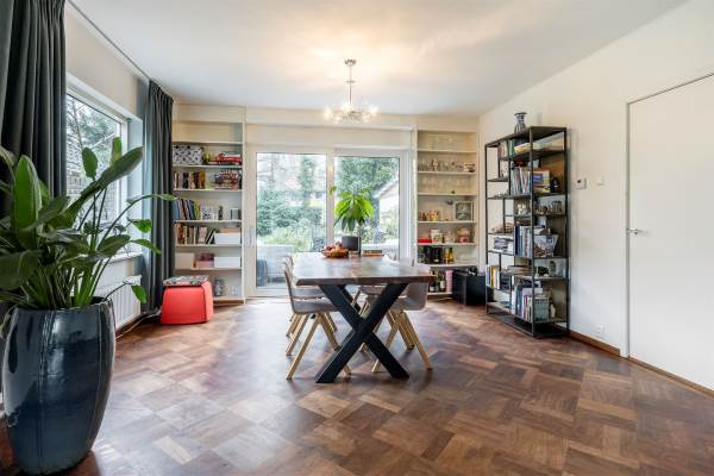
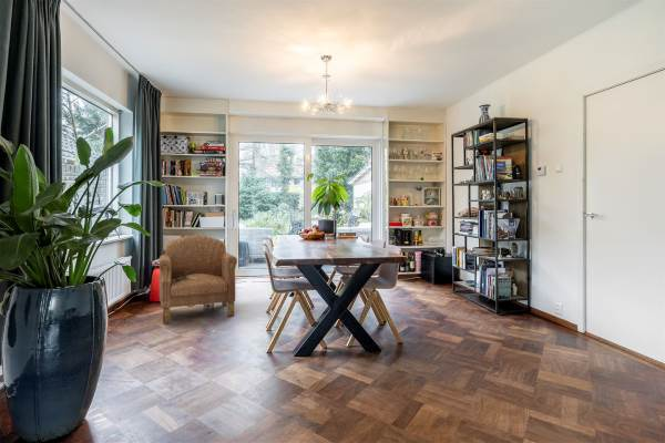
+ armchair (197, 275)
